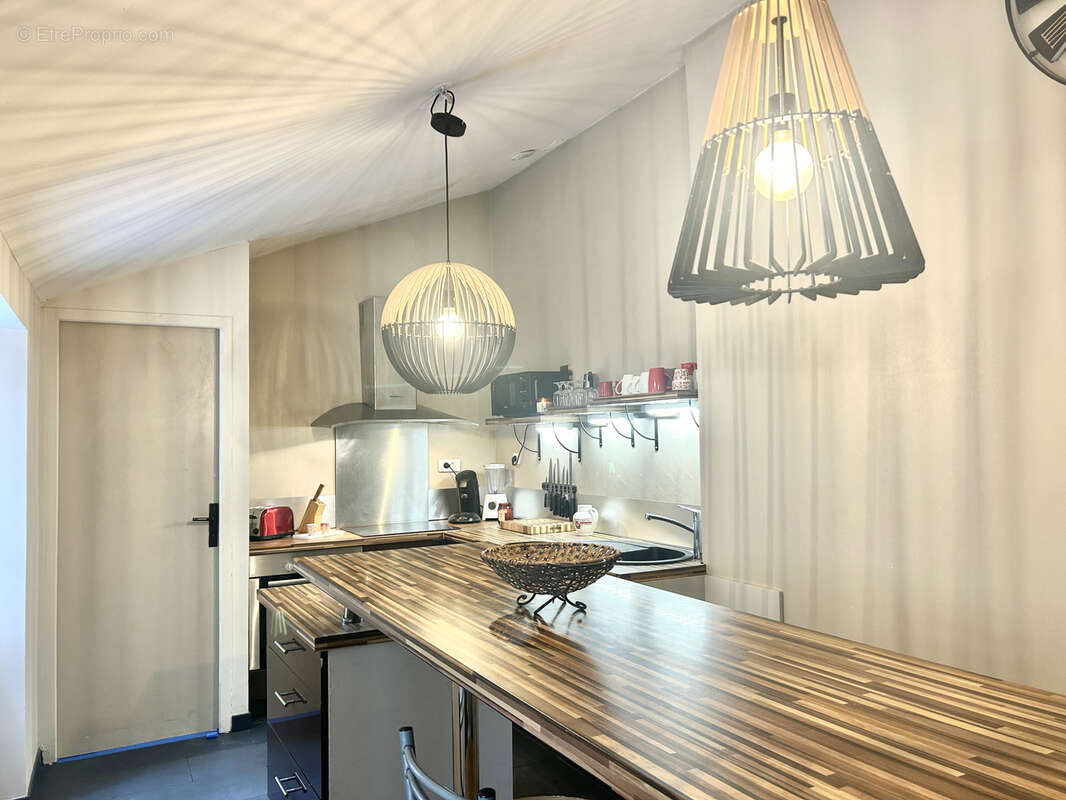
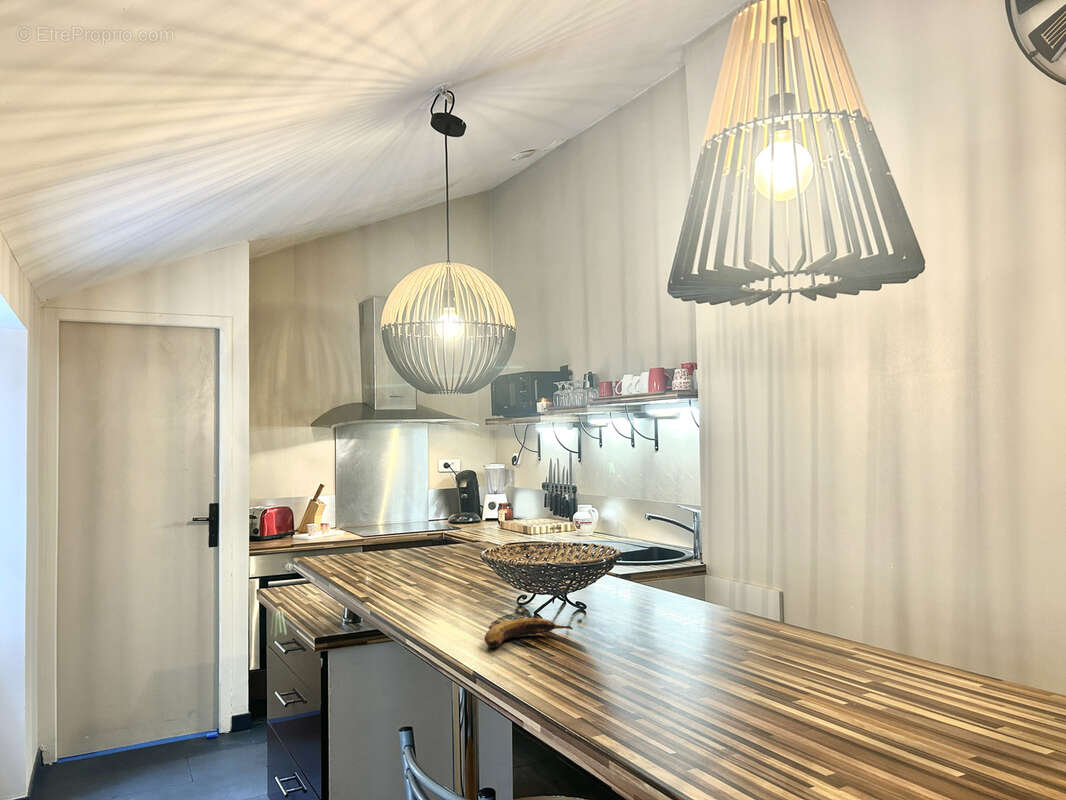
+ banana (521, 631)
